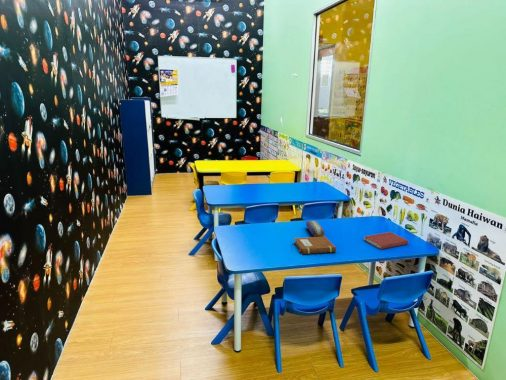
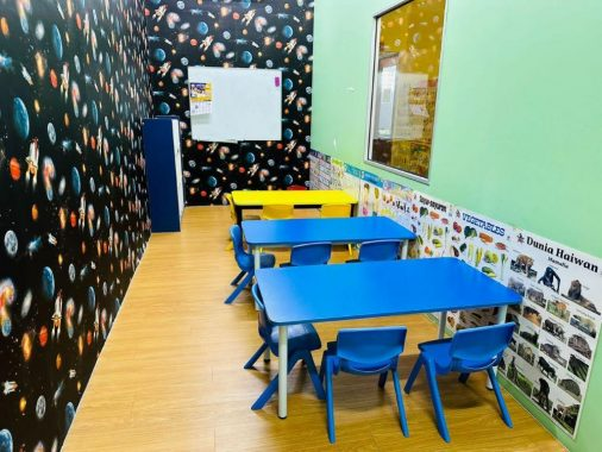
- book (385, 240)
- notebook (313, 245)
- pencil case (314, 228)
